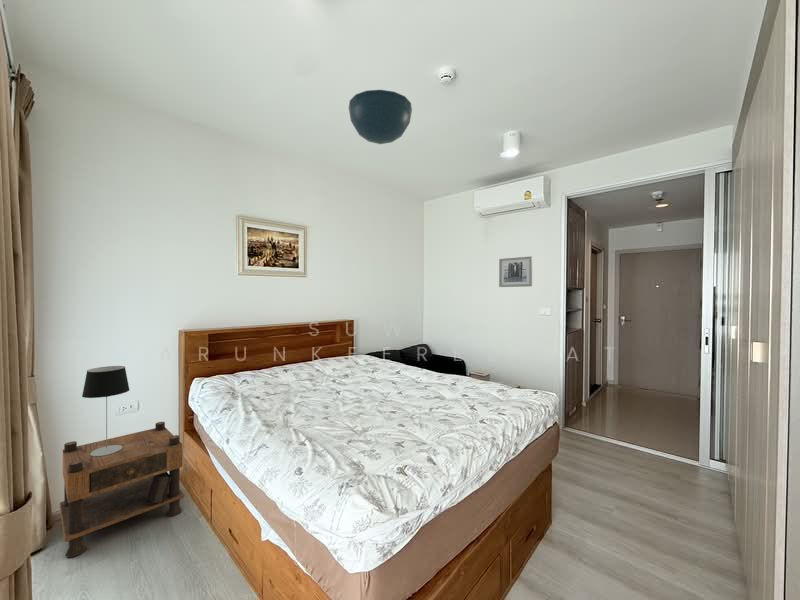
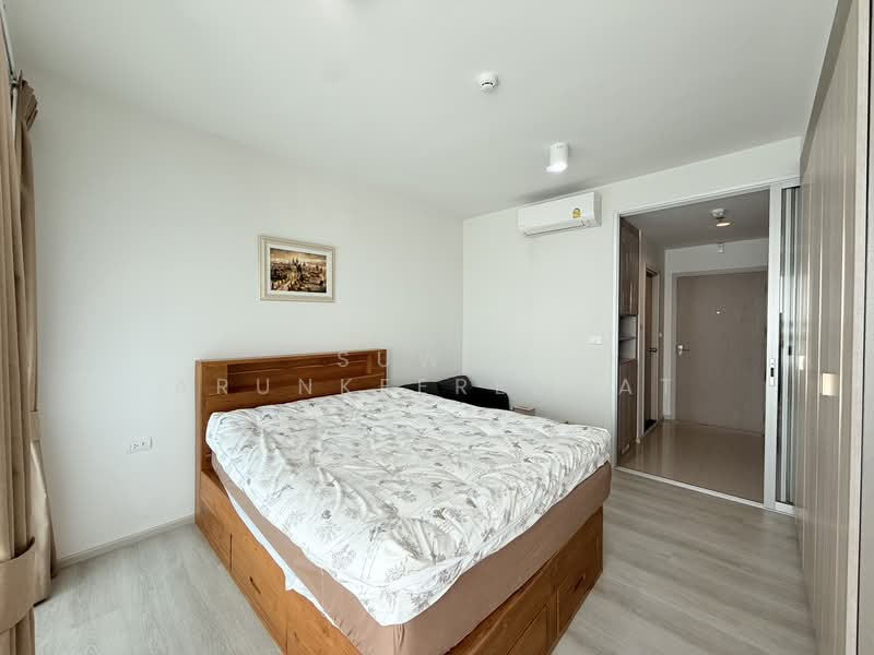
- nightstand (123, 478)
- ceiling light (380, 124)
- wall art (515, 272)
- table lamp (106, 409)
